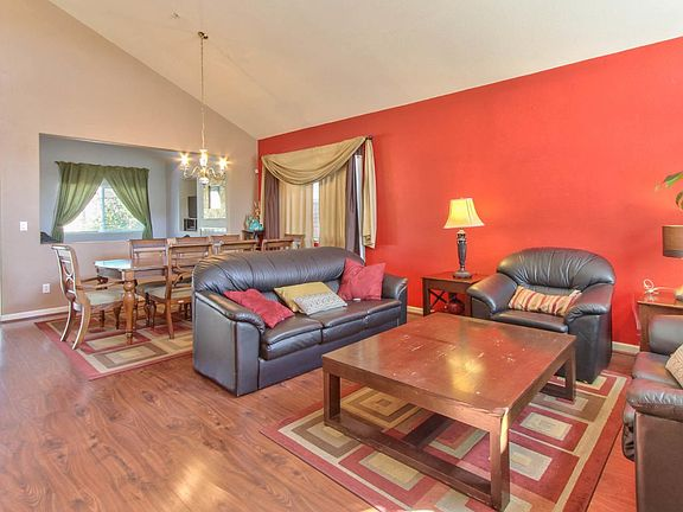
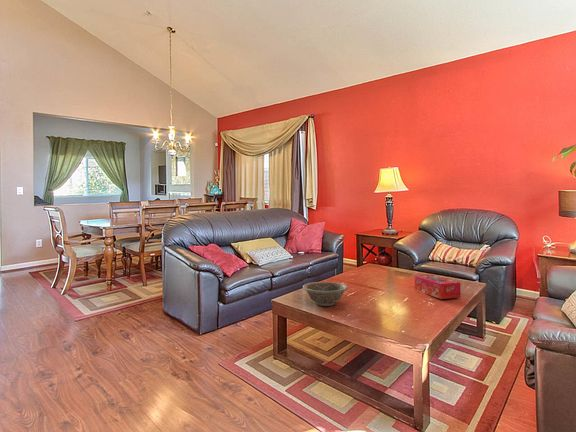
+ tissue box (436, 286)
+ decorative bowl (325, 294)
